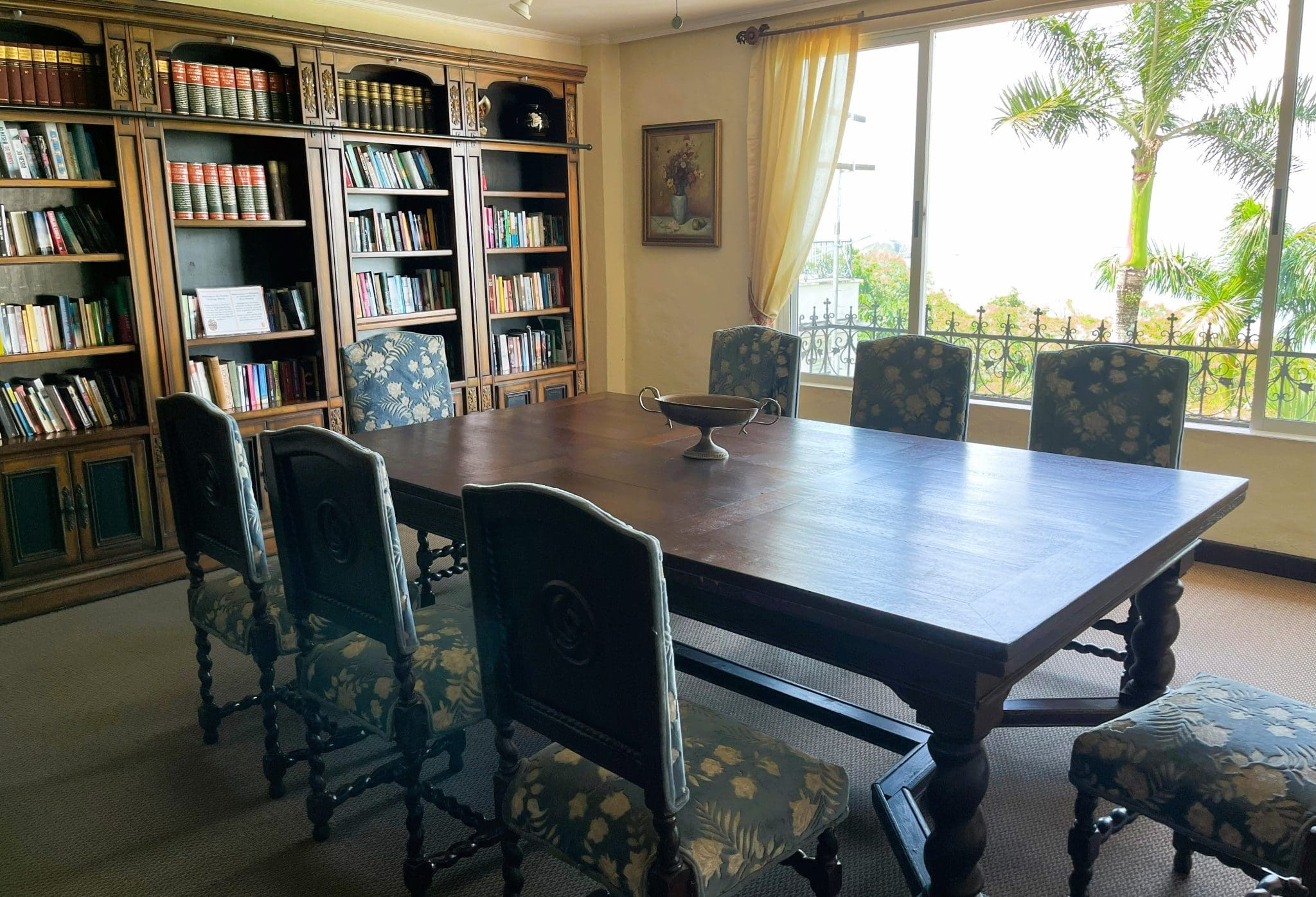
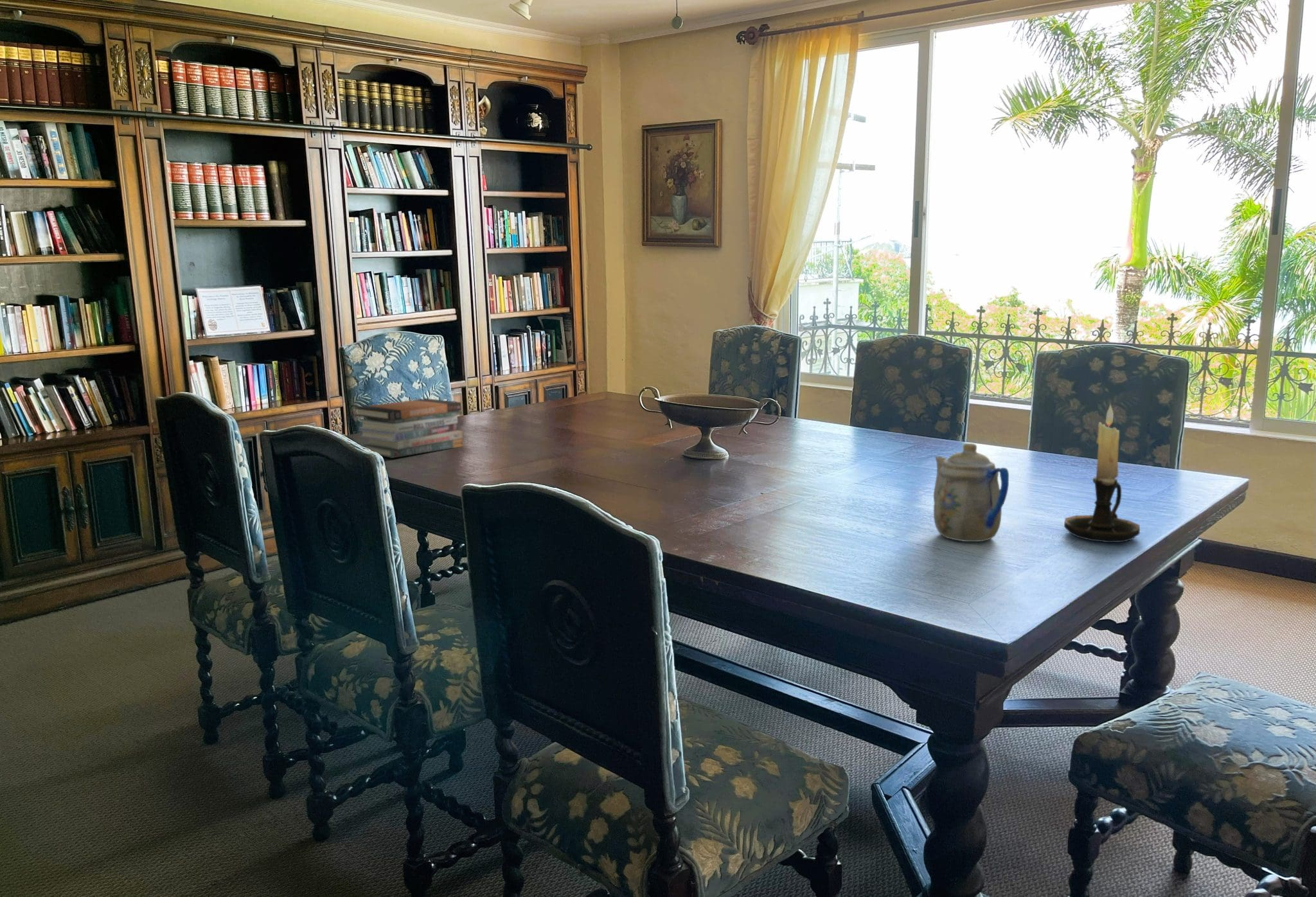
+ teapot (968, 490)
+ book stack (410, 427)
+ candle holder (1109, 468)
